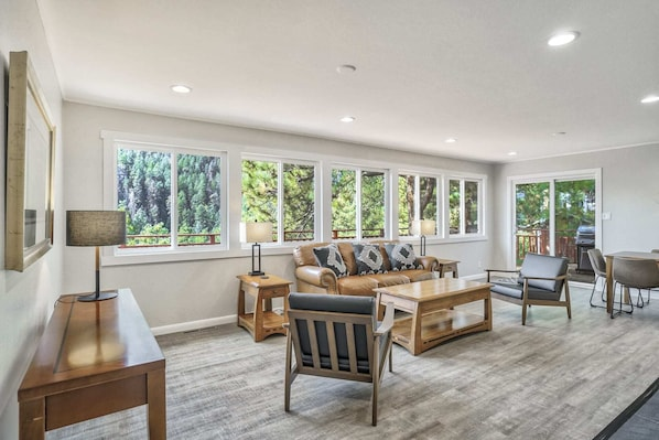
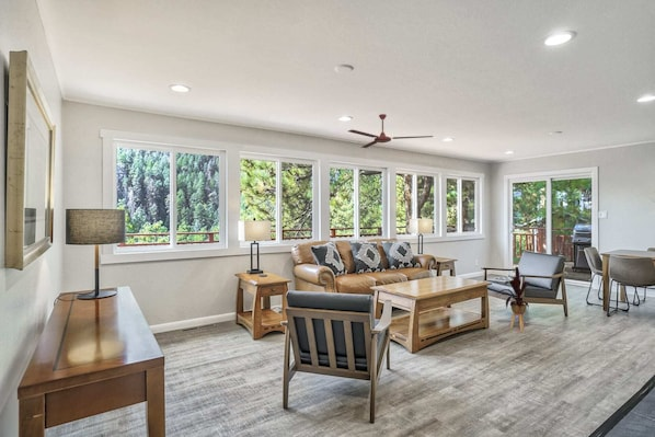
+ ceiling fan (382, 128)
+ house plant (514, 297)
